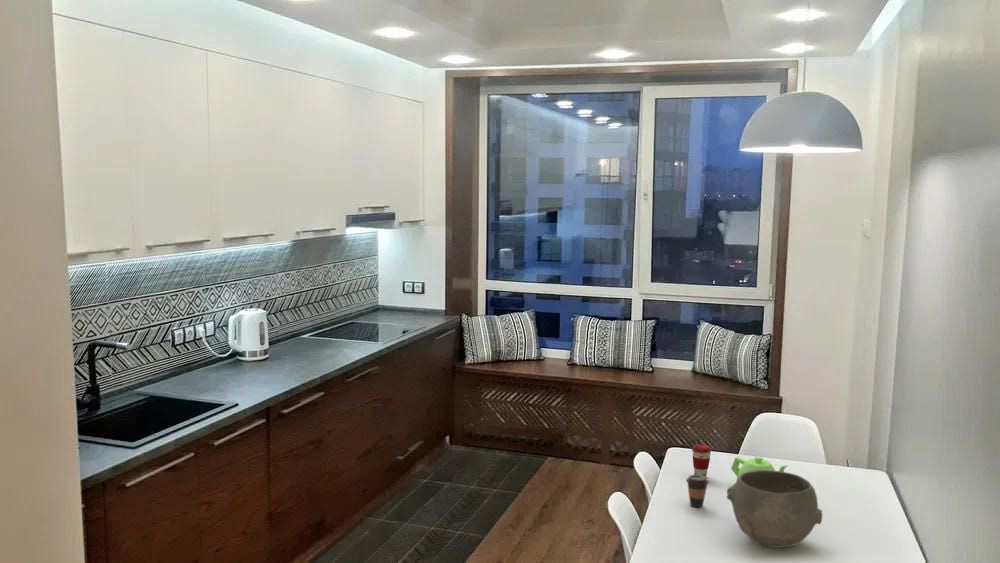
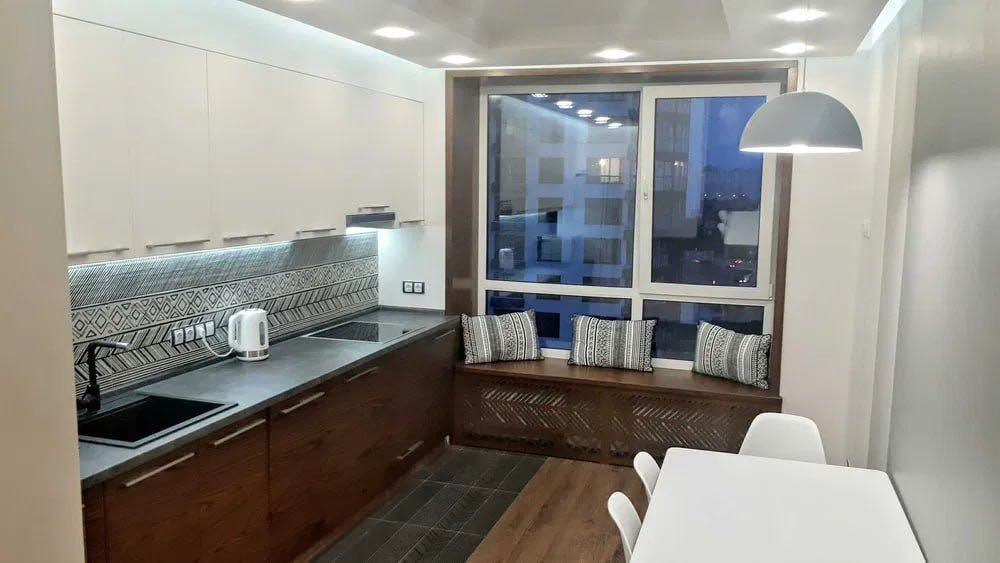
- bowl (774, 511)
- teapot (756, 470)
- coffee cup (701, 461)
- coffee cup (697, 491)
